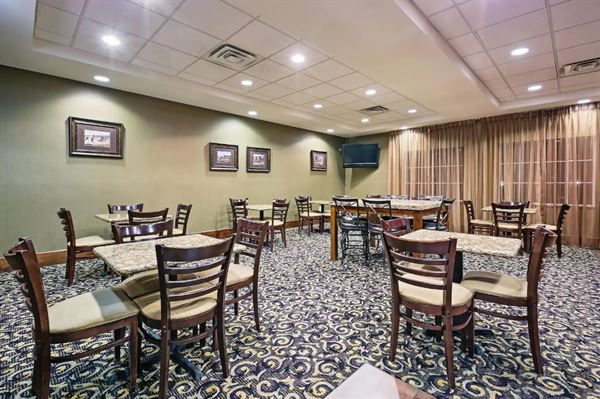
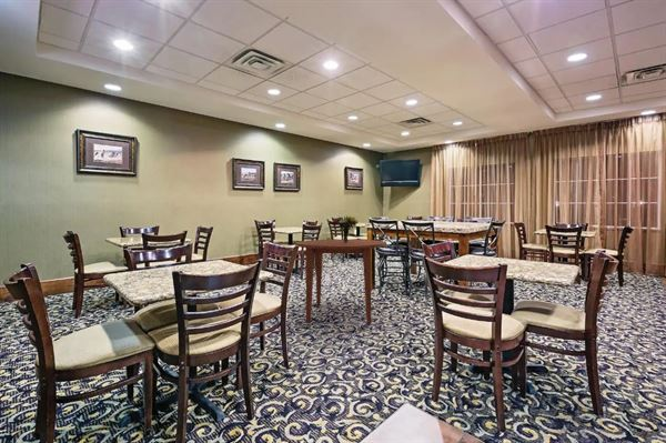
+ bouquet (346, 229)
+ dining table (321, 278)
